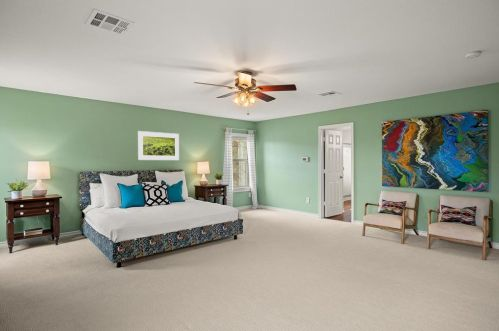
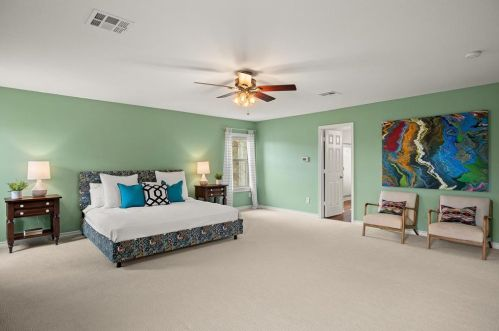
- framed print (159, 146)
